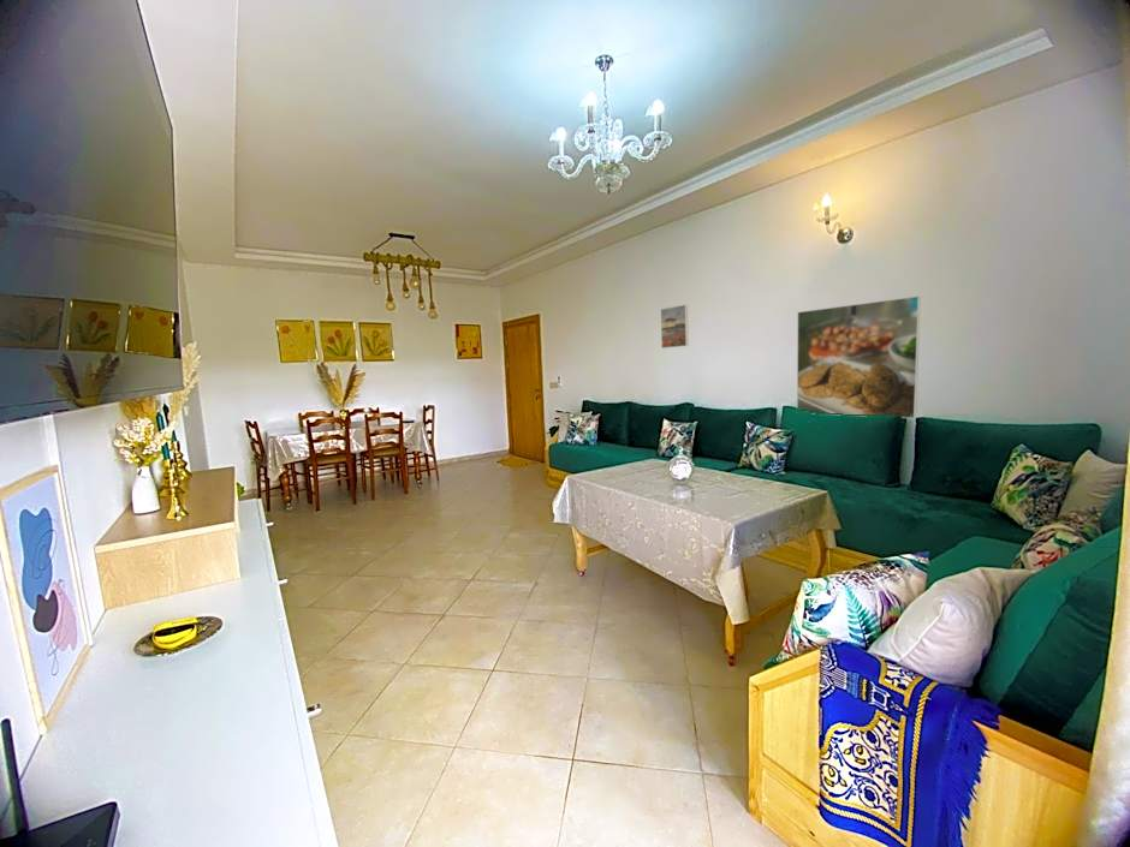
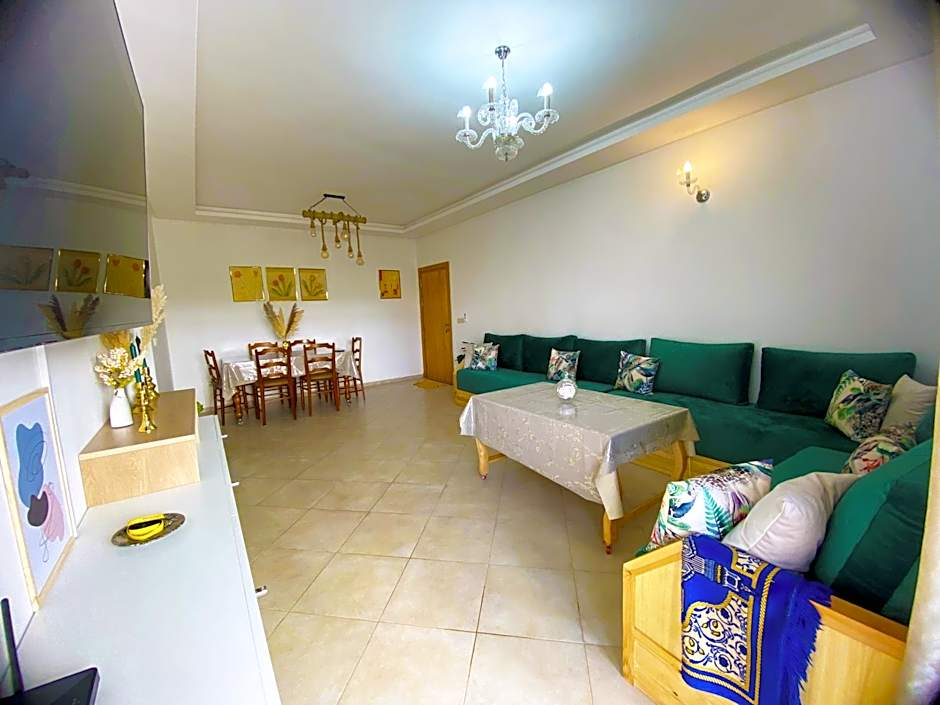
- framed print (851, 360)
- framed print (673, 327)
